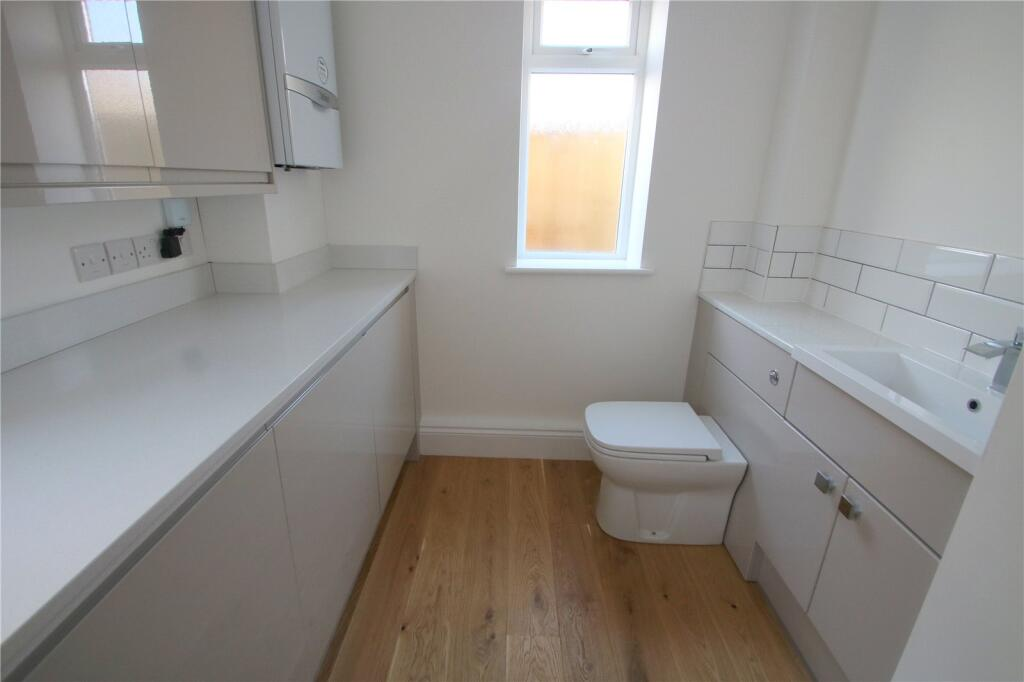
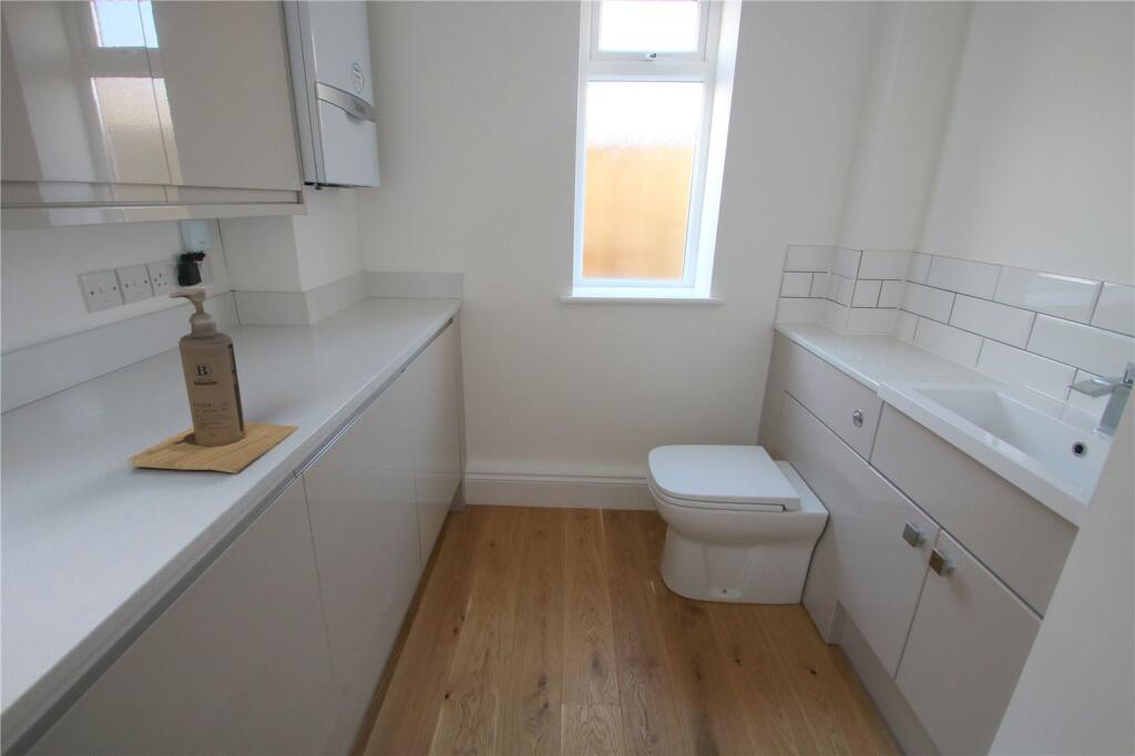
+ soap dispenser (207, 370)
